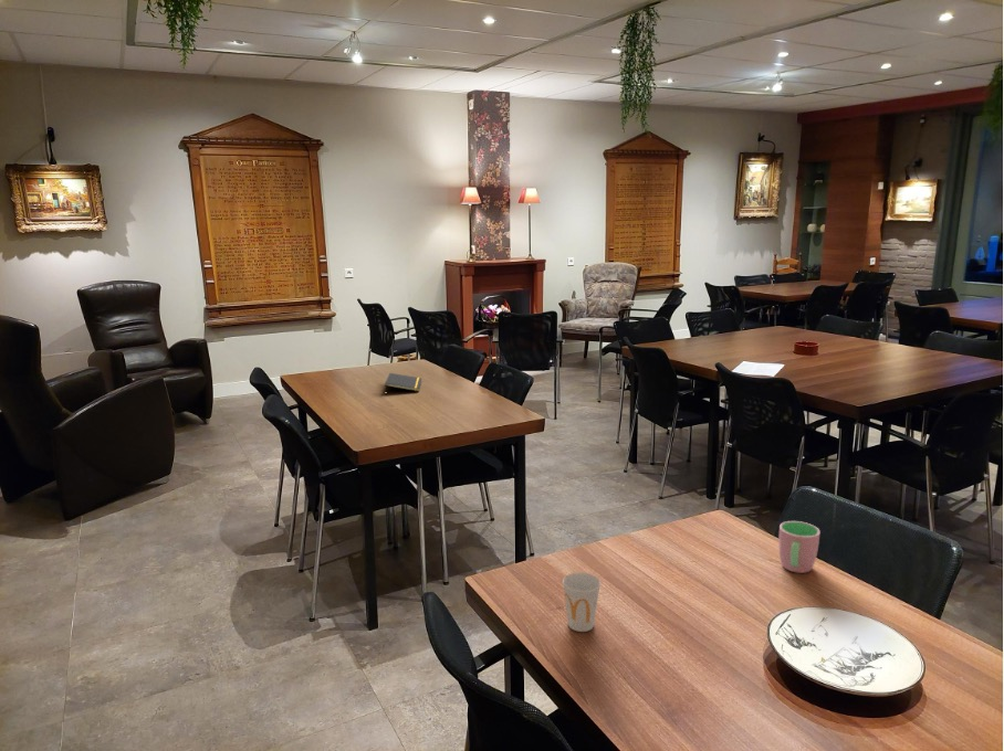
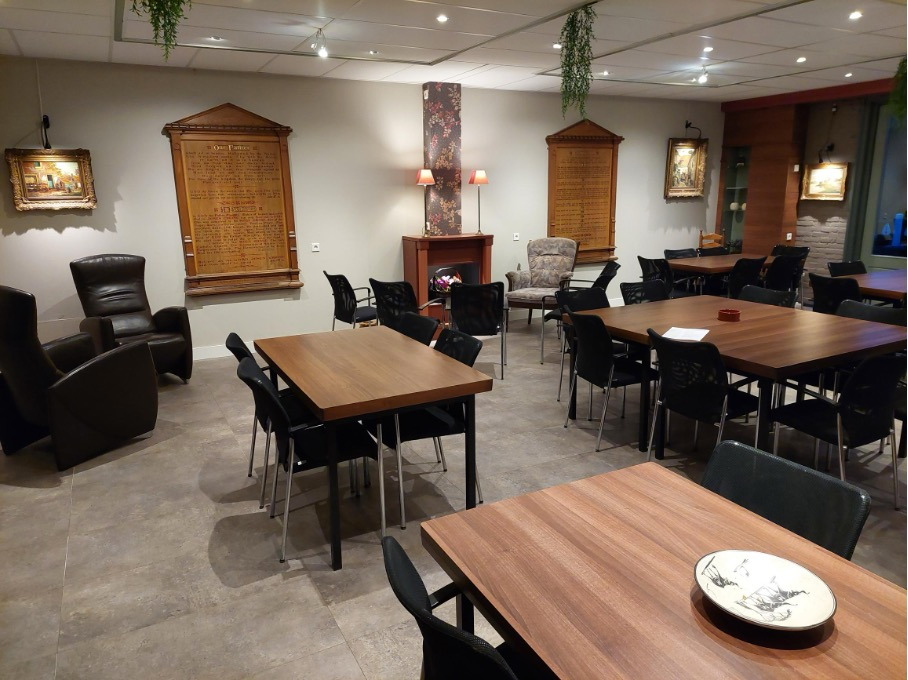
- cup (797, 550)
- notepad (404, 381)
- cup (581, 603)
